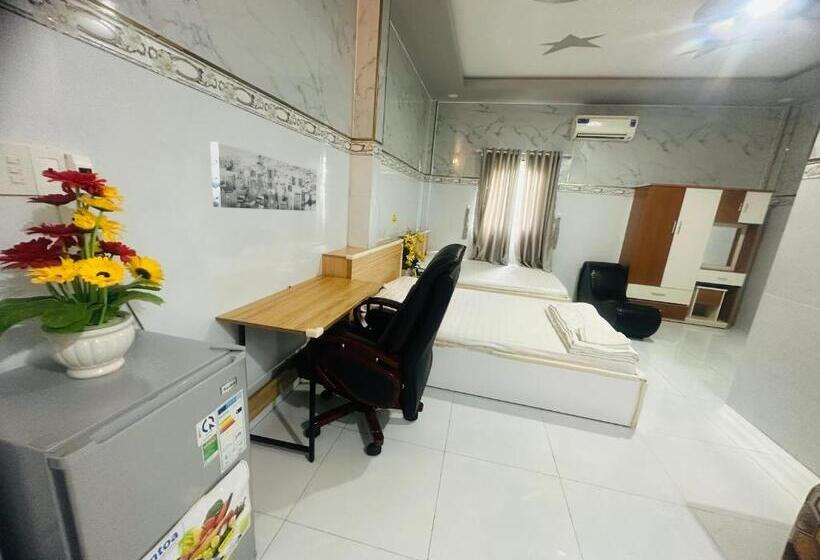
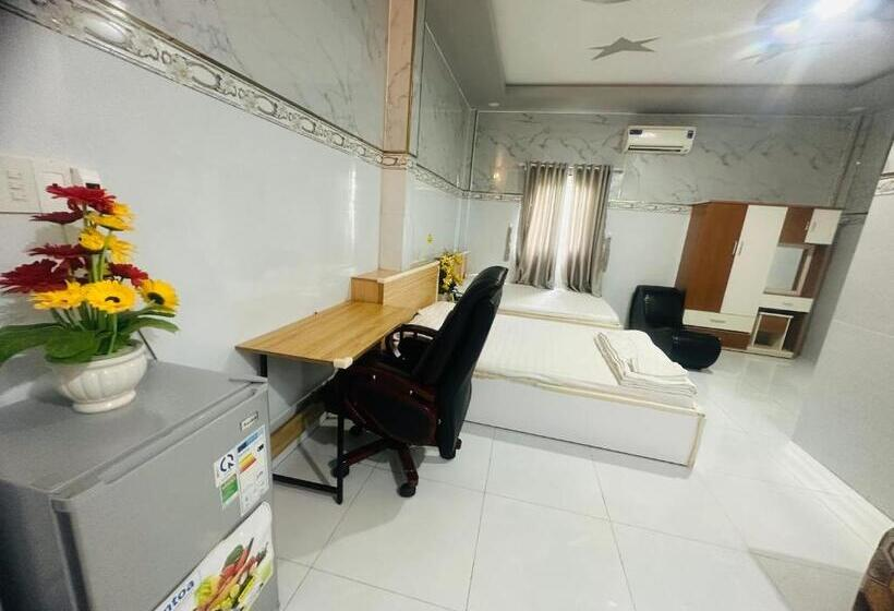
- wall art (275, 184)
